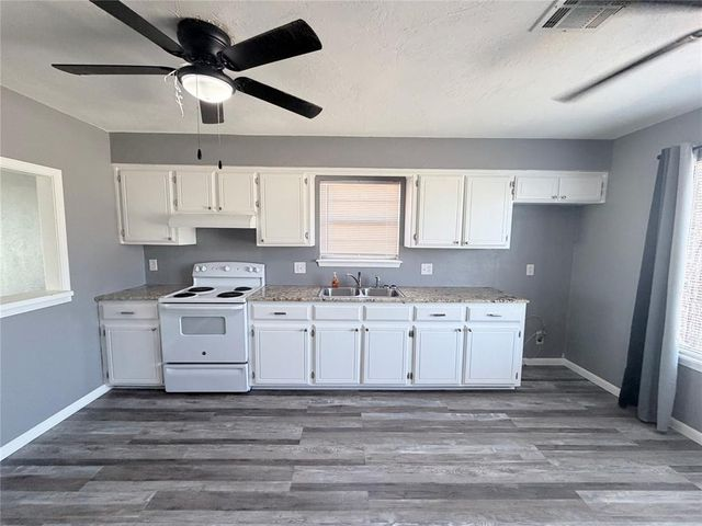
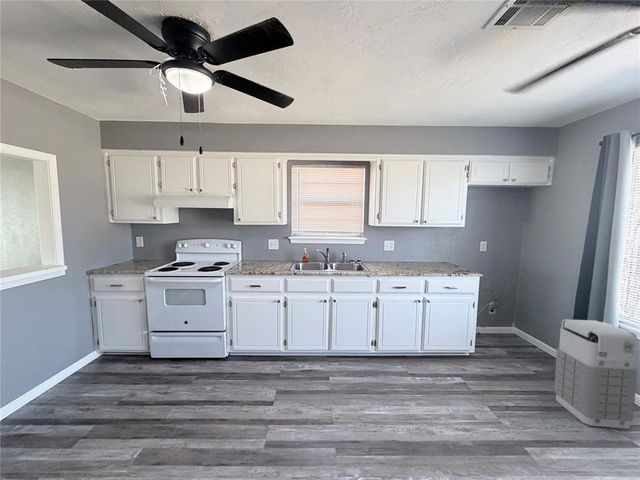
+ grenade (593, 369)
